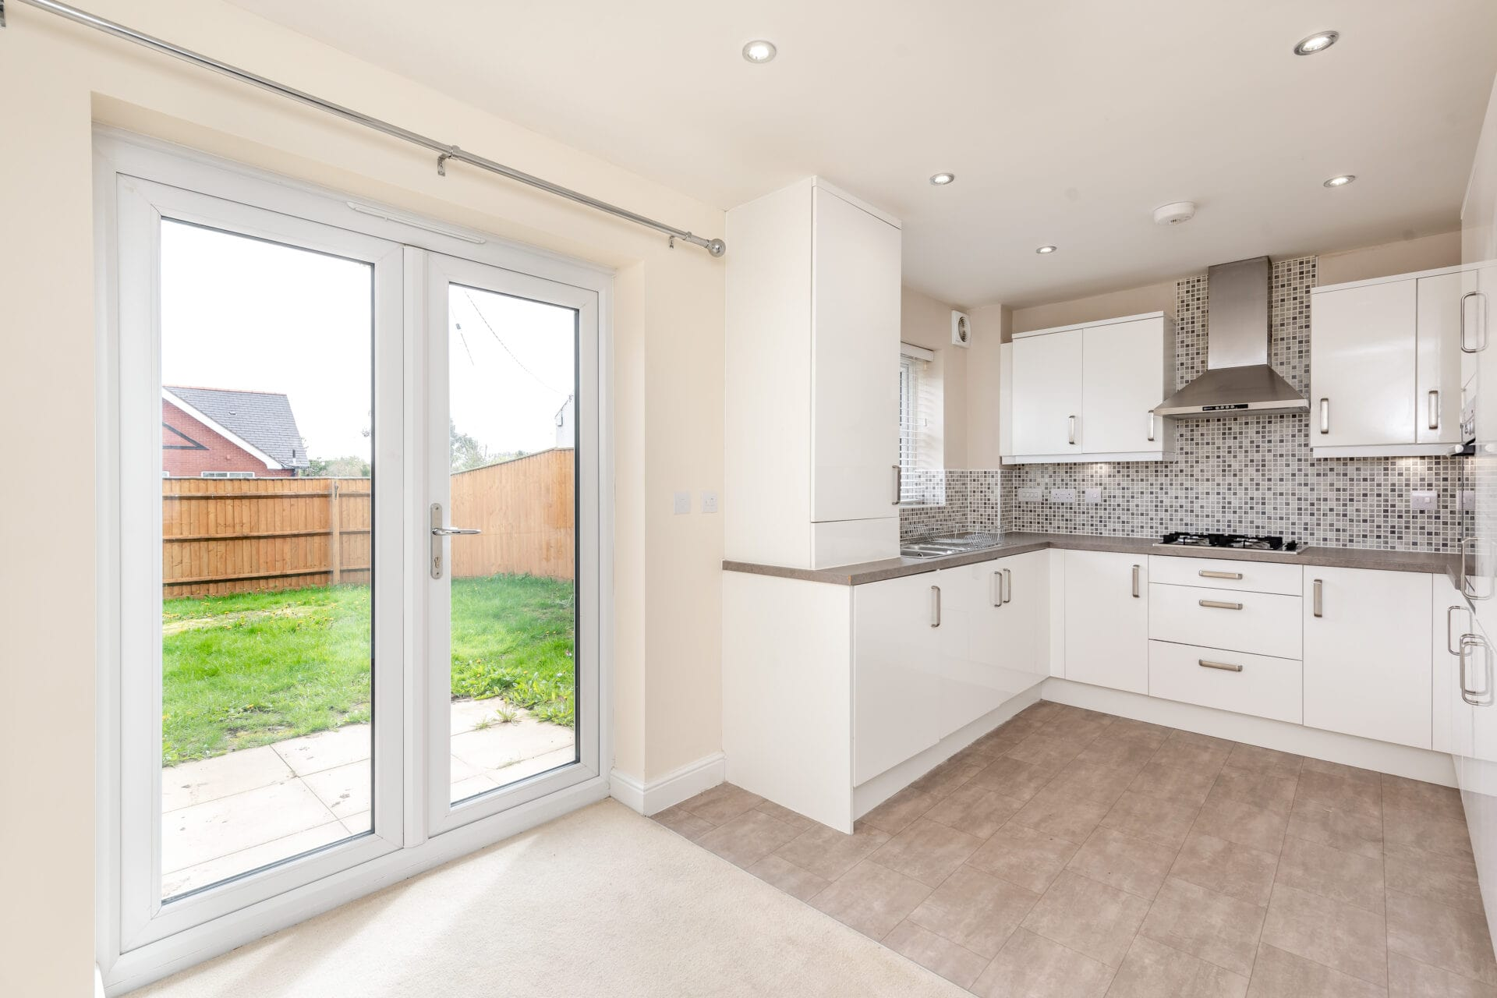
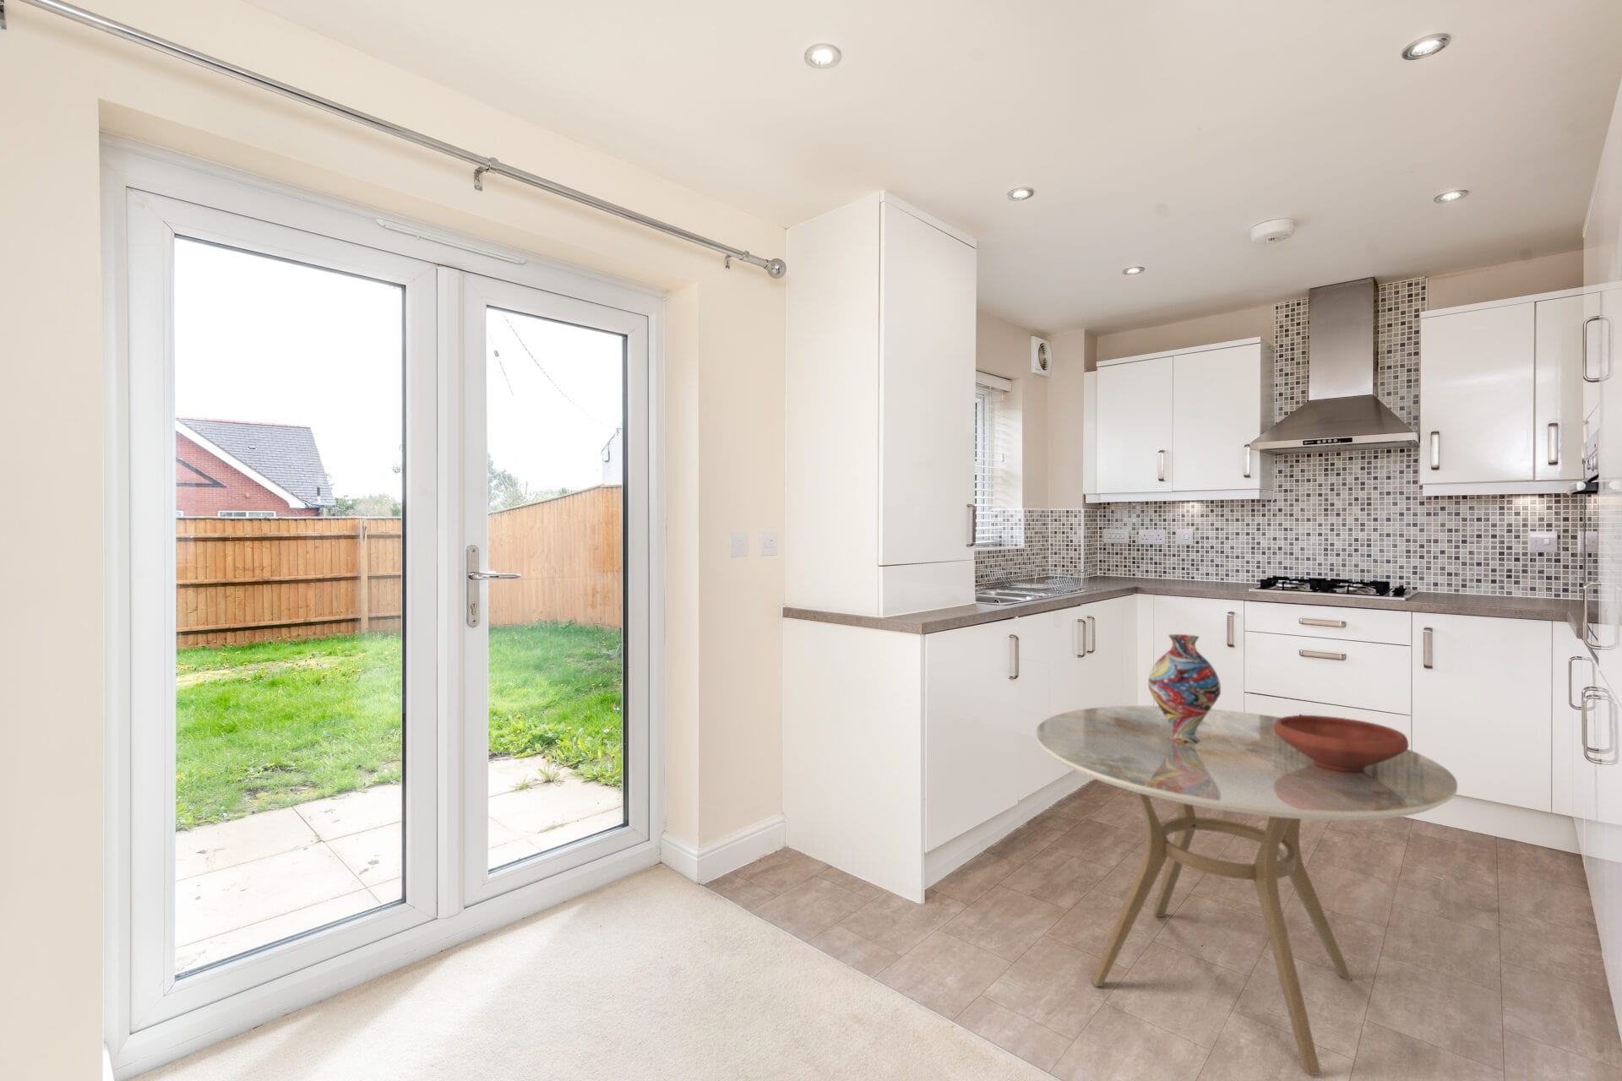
+ vase (1184, 686)
+ bowl (1338, 746)
+ dining table (1220, 863)
